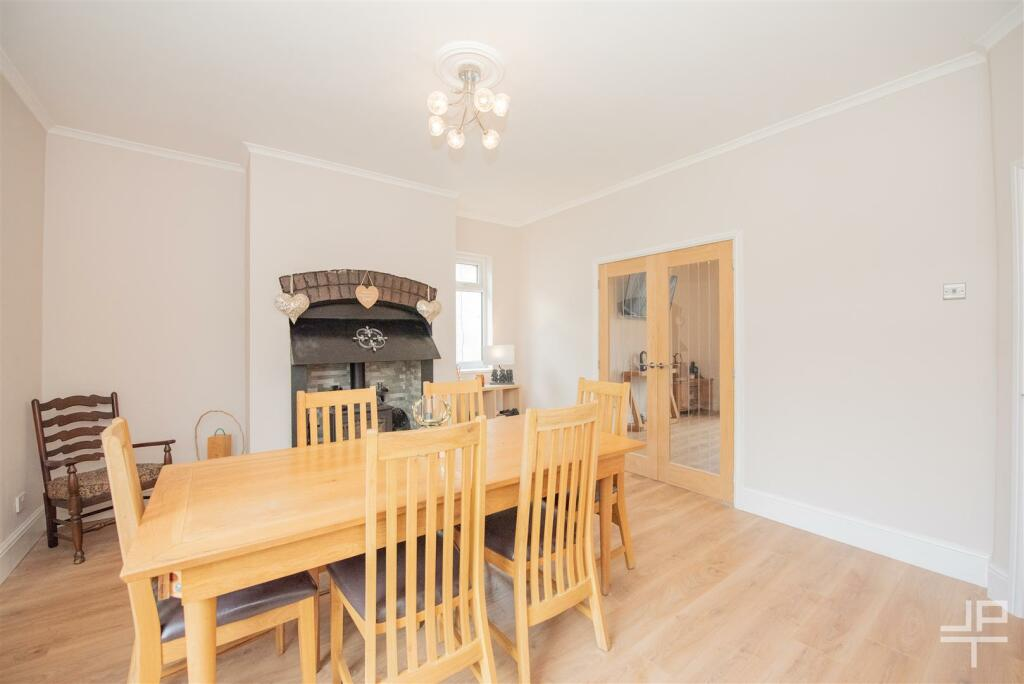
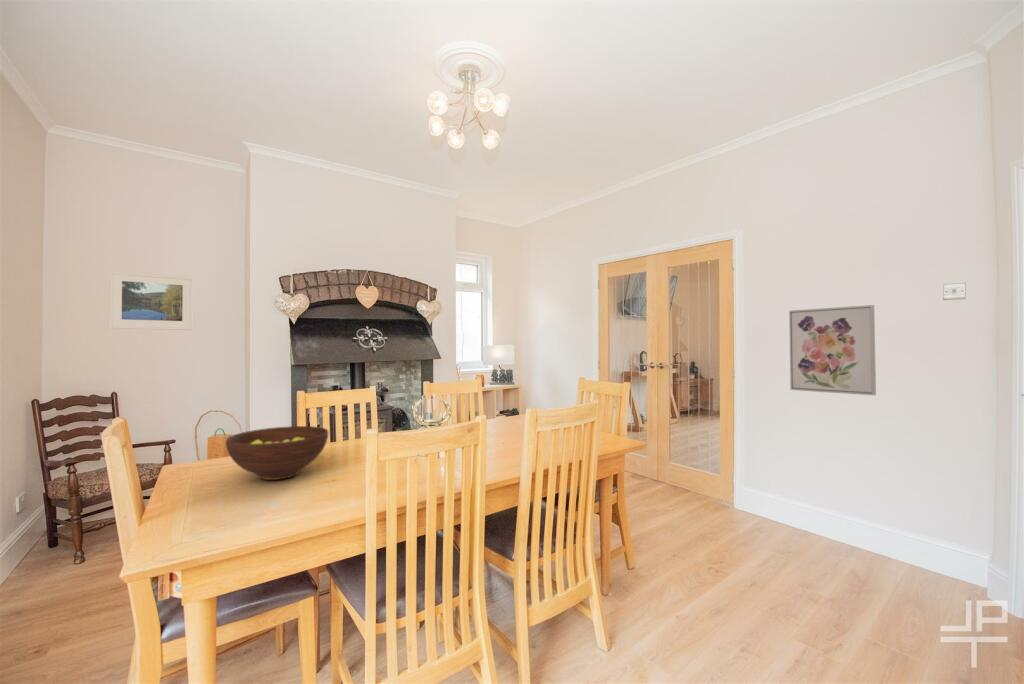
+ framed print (153, 301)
+ wall art (829, 350)
+ fruit bowl (279, 455)
